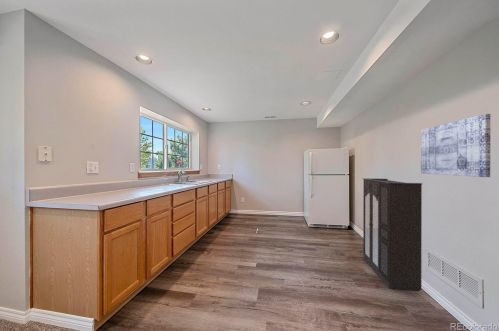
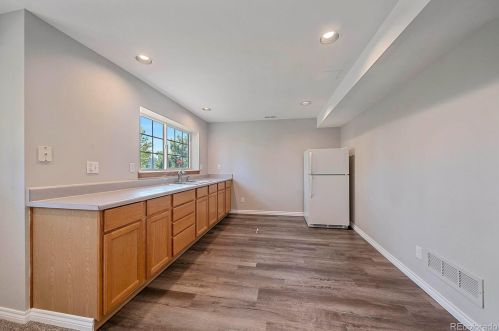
- cabinet (387, 226)
- wall art (449, 149)
